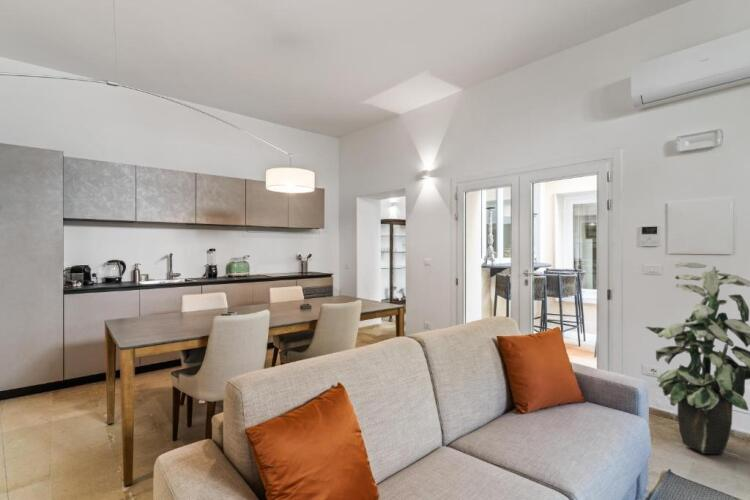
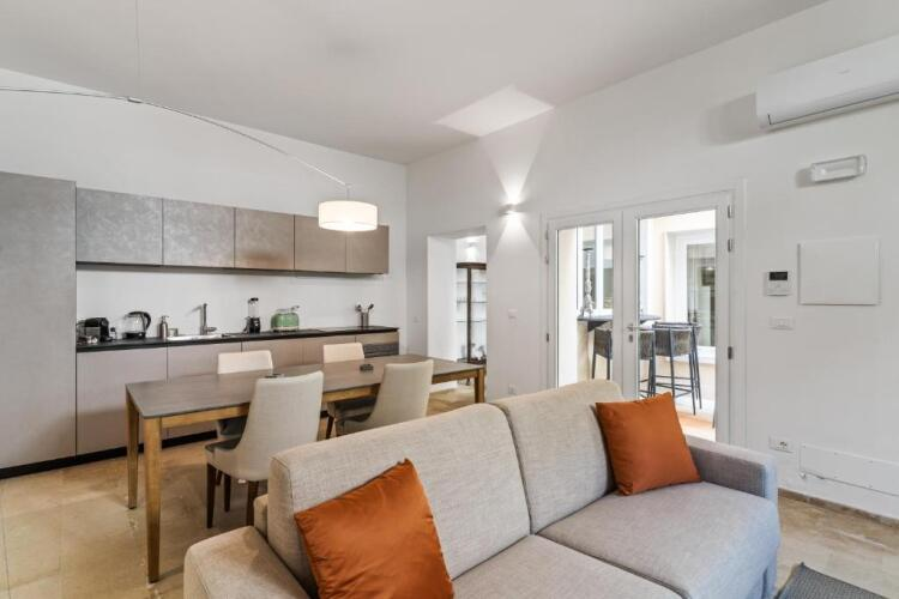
- indoor plant (701, 354)
